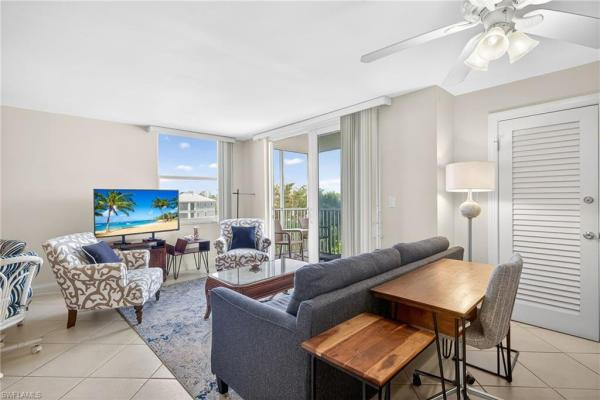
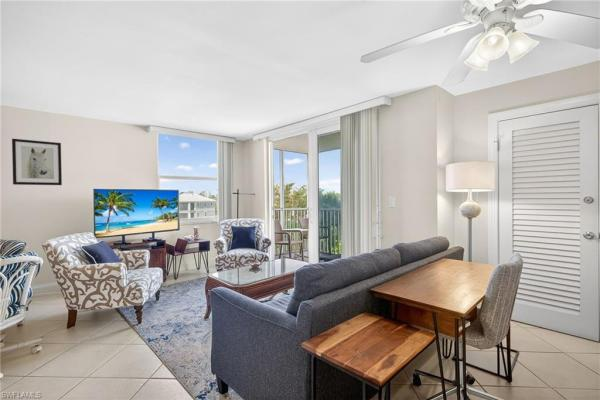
+ wall art (37, 162)
